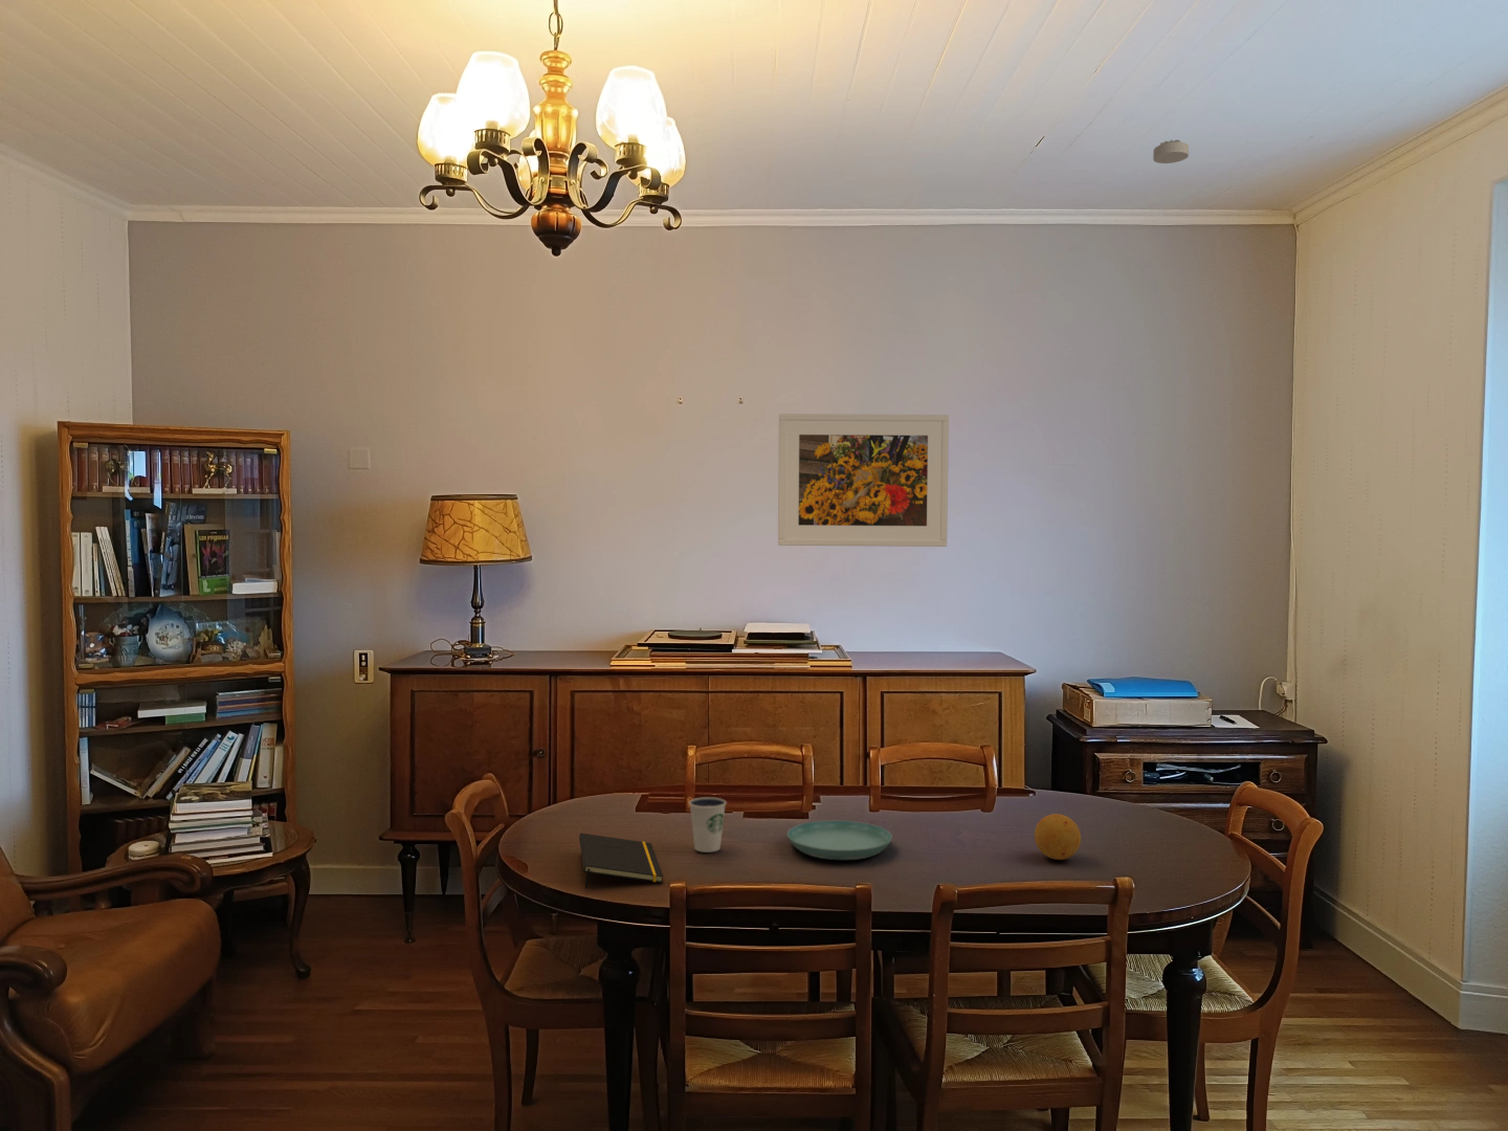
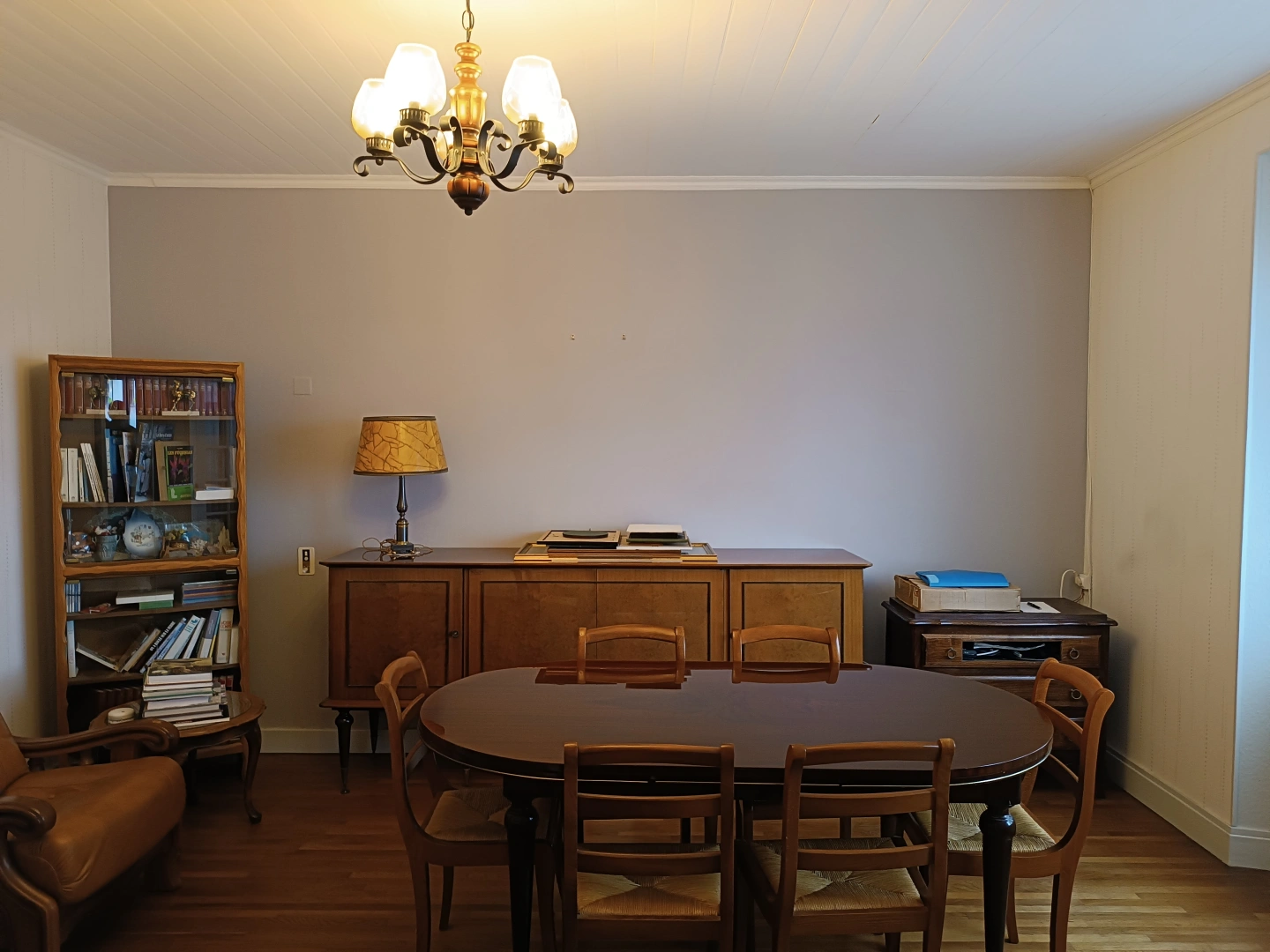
- saucer (838, 840)
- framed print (863, 480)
- notepad (619, 857)
- fruit (1057, 836)
- smoke detector (1171, 150)
- dixie cup (707, 826)
